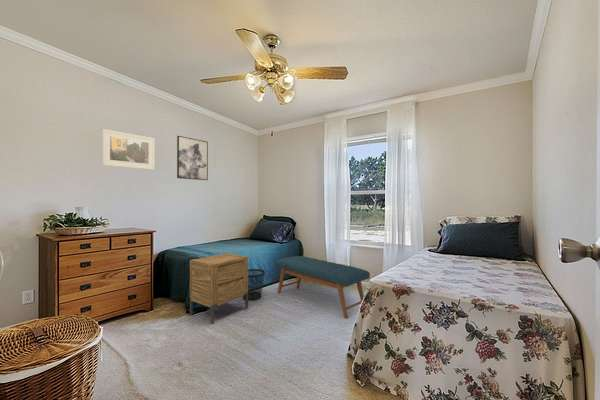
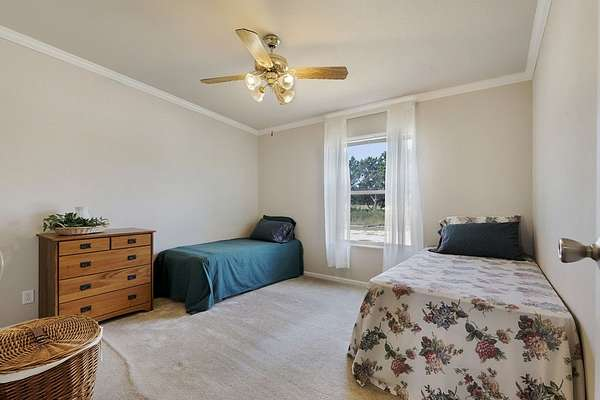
- wastebasket (252, 285)
- wall art (193, 159)
- nightstand (219, 285)
- bench (318, 281)
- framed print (130, 150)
